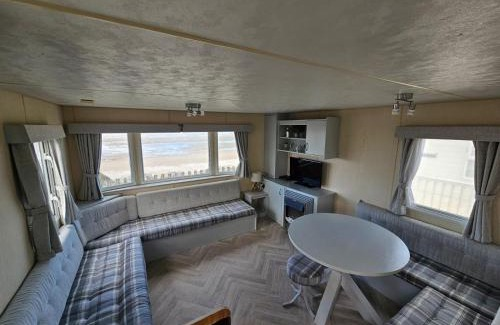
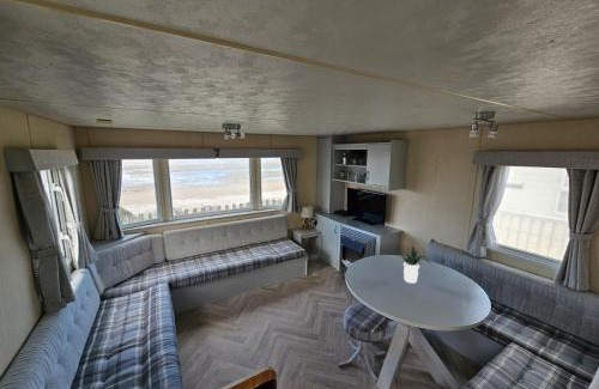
+ potted plant (411, 265)
